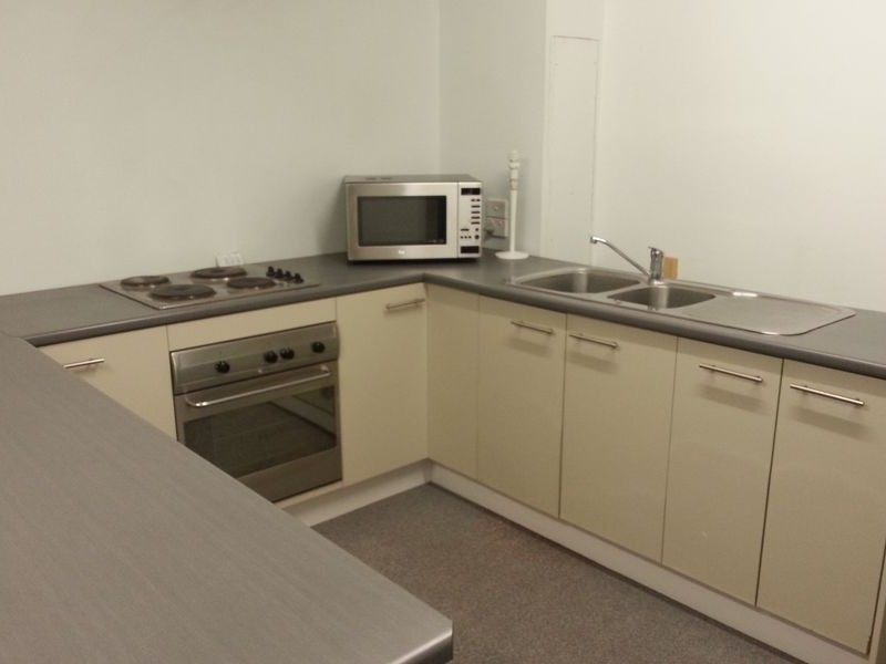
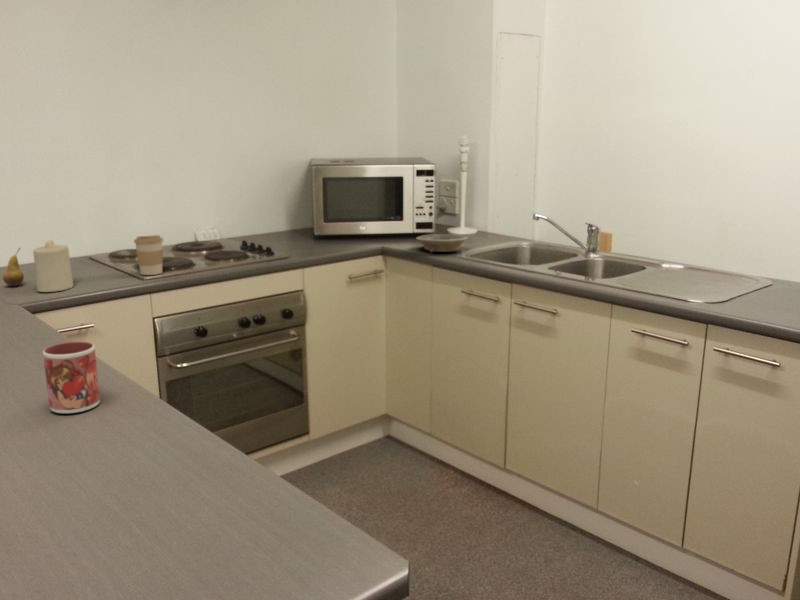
+ bowl (441, 243)
+ fruit (12, 267)
+ mug (77, 373)
+ coffee cup (149, 253)
+ candle (52, 264)
